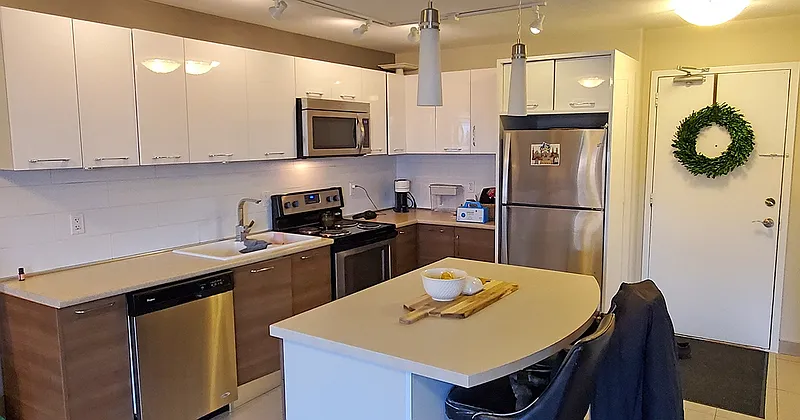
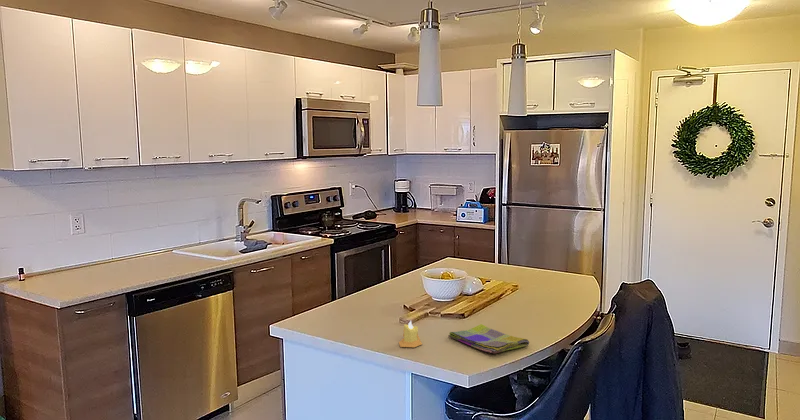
+ candle (409, 331)
+ dish towel (488, 338)
